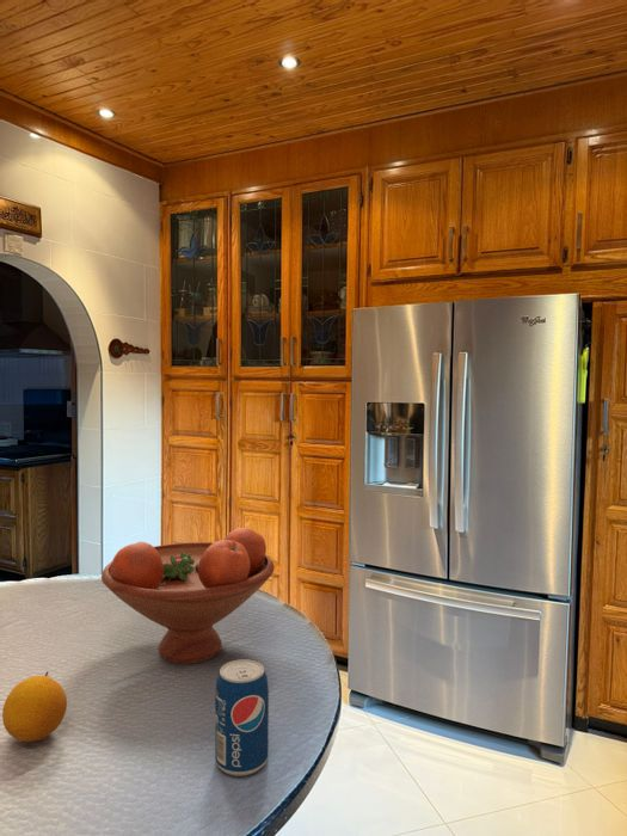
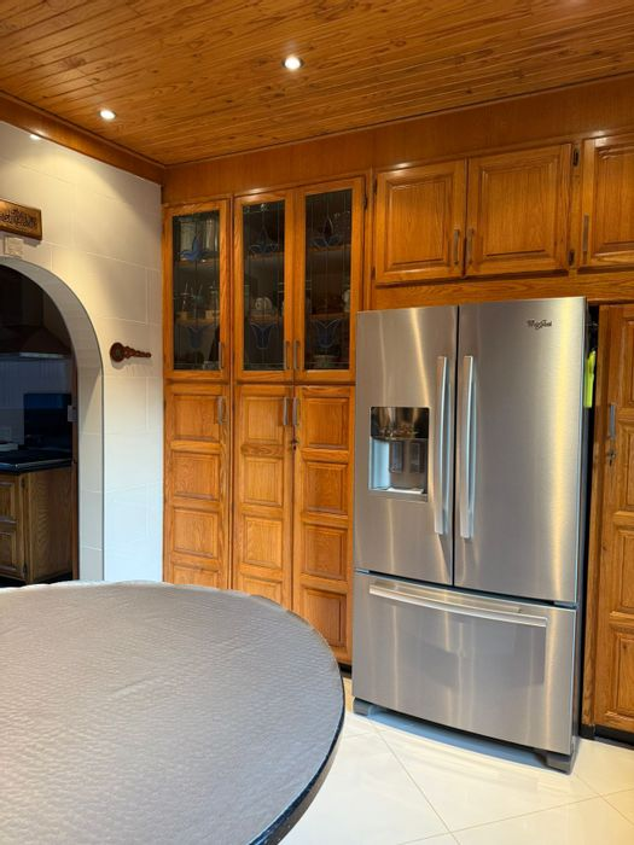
- fruit (35, 707)
- fruit bowl (190, 590)
- beverage can (241, 715)
